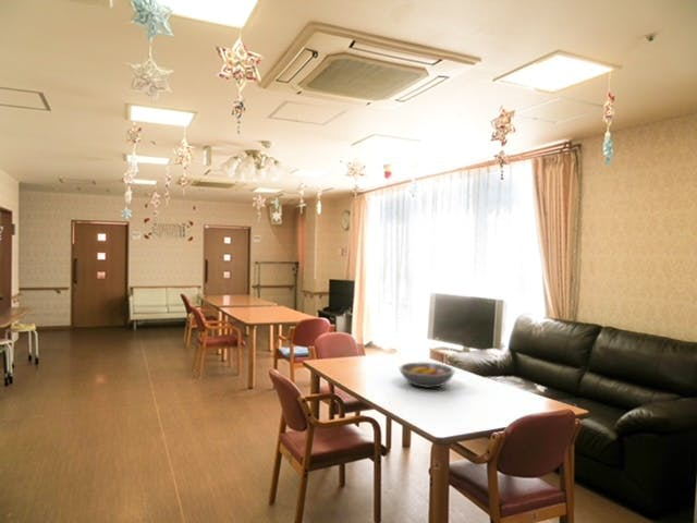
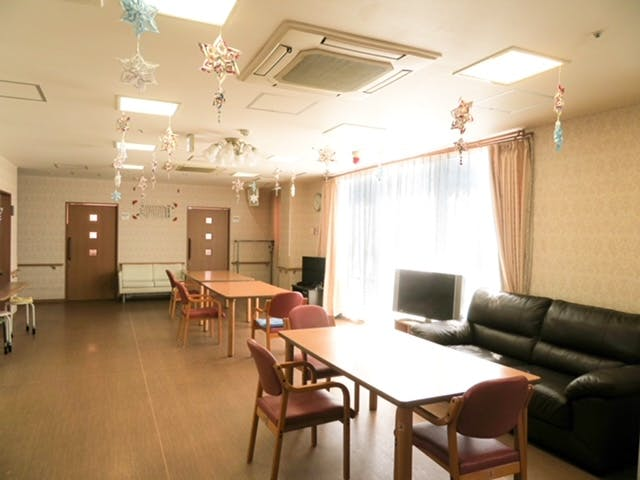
- fruit bowl (426, 374)
